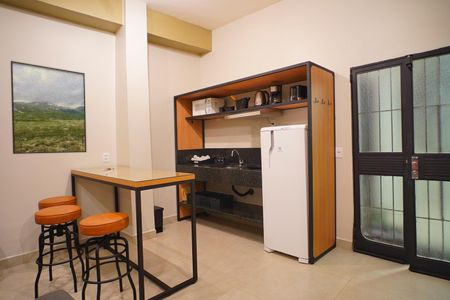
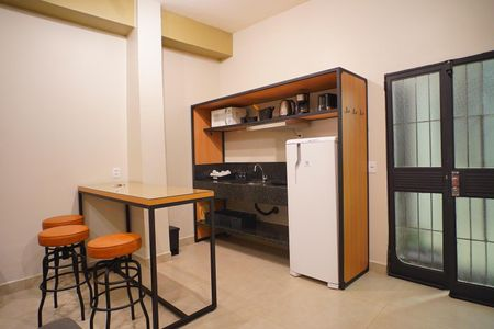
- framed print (51, 110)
